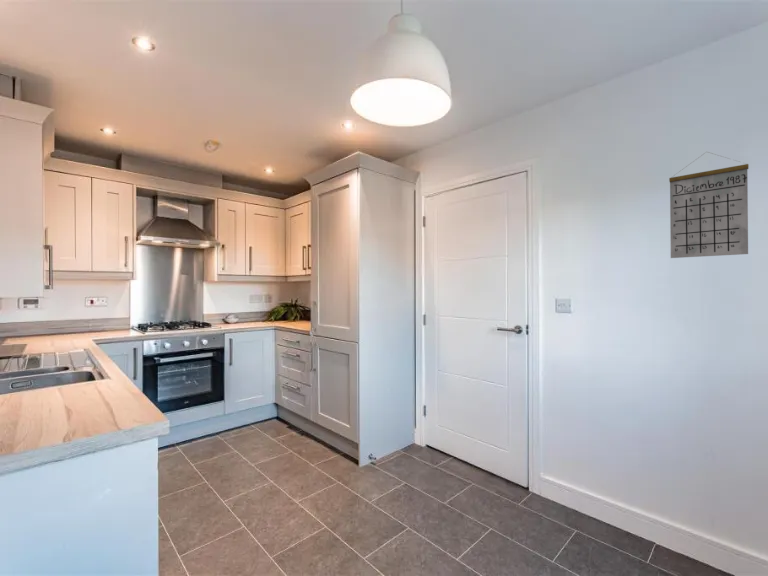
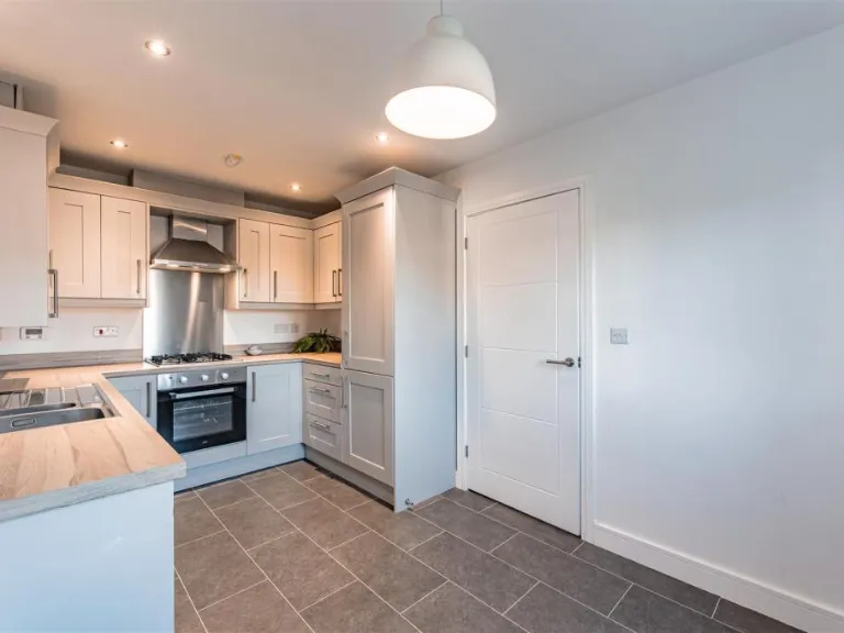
- calendar (707, 203)
